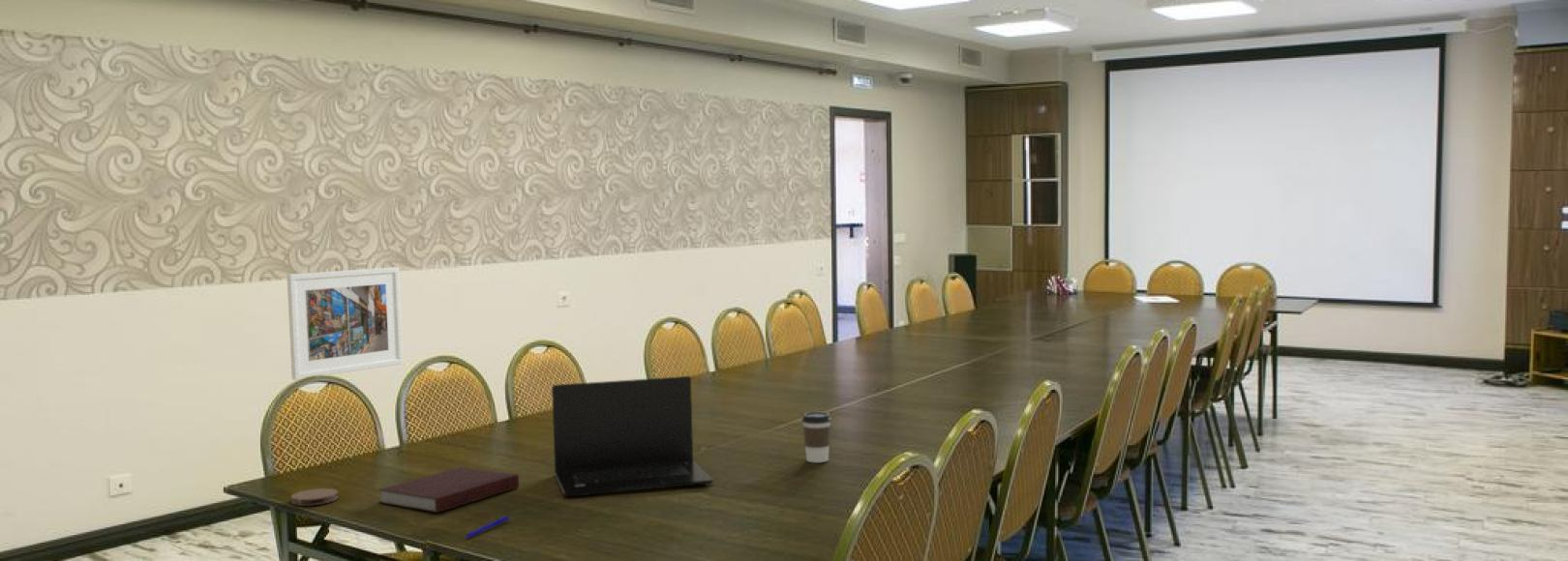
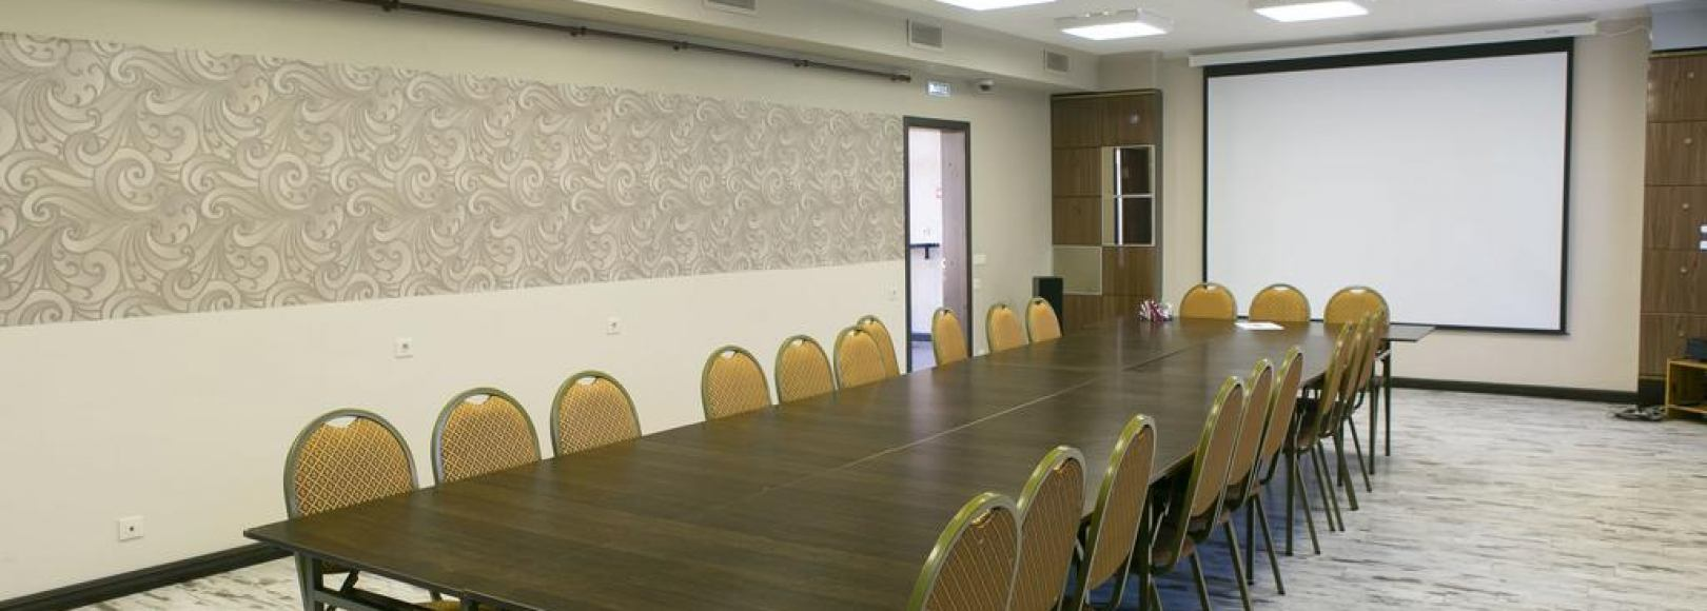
- coffee cup (817, 437)
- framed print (347, 321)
- notebook (450, 487)
- laptop (631, 433)
- coaster (315, 496)
- pen (487, 526)
